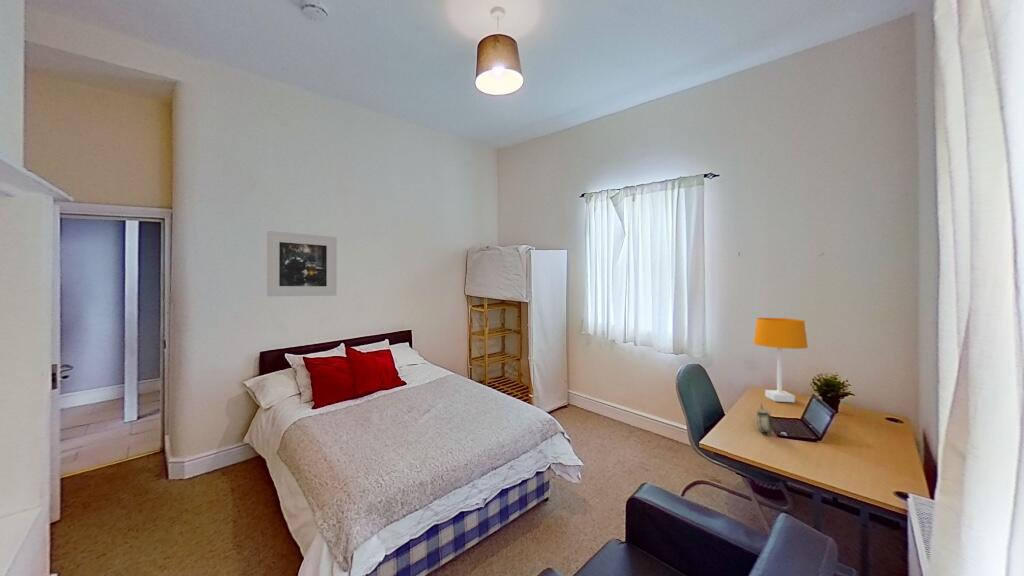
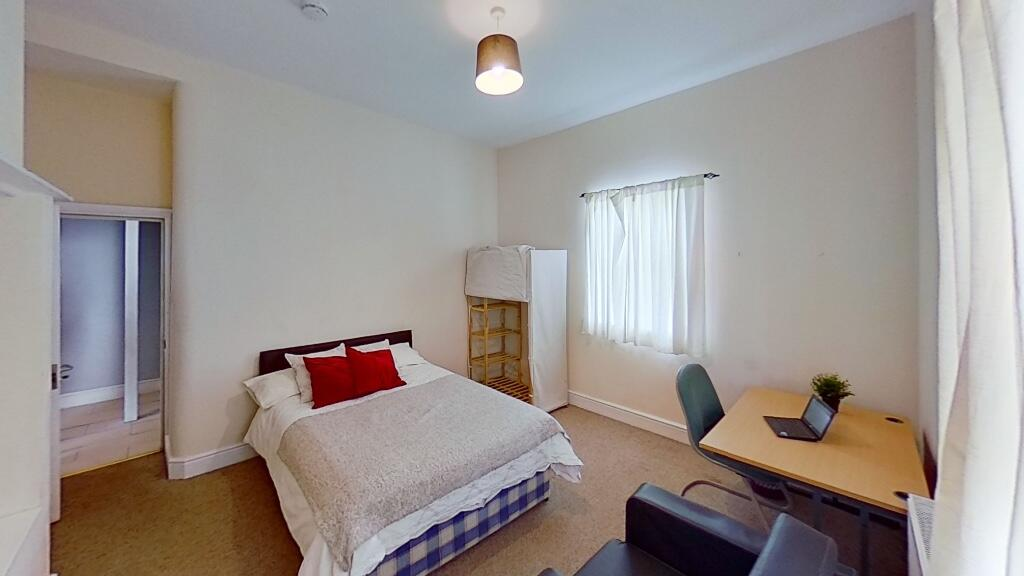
- alarm clock (764, 418)
- desk lamp (779, 359)
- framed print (303, 265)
